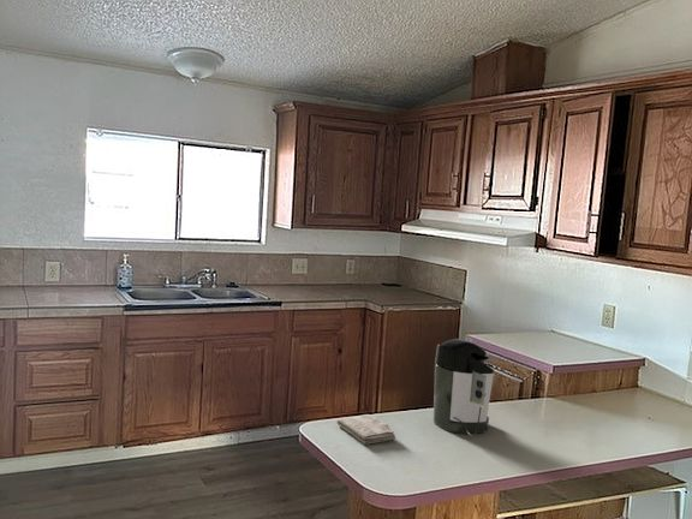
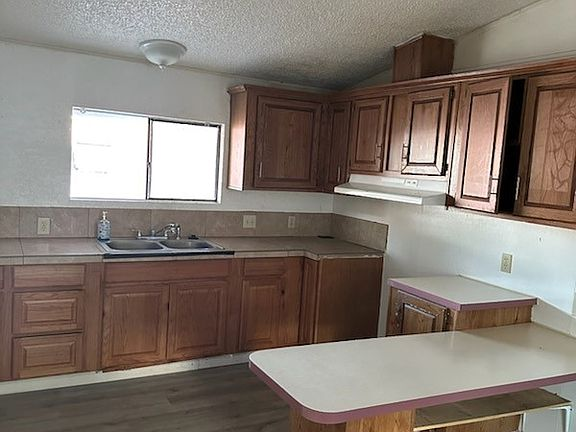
- washcloth (365, 428)
- coffee maker (472, 387)
